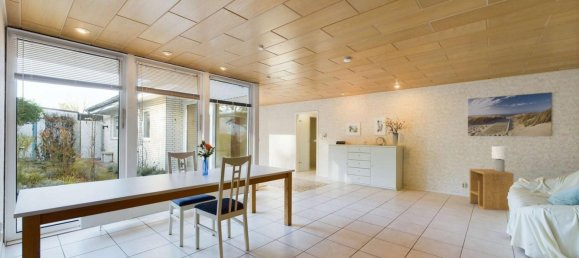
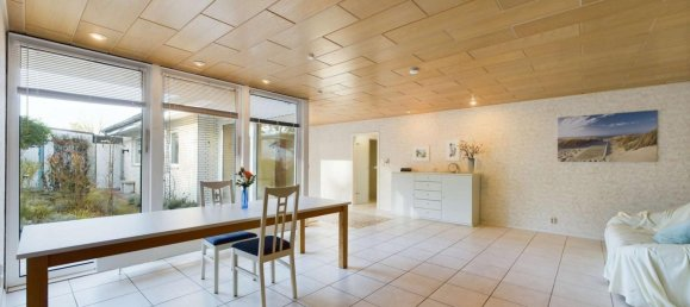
- lamp (499, 158)
- side table (490, 188)
